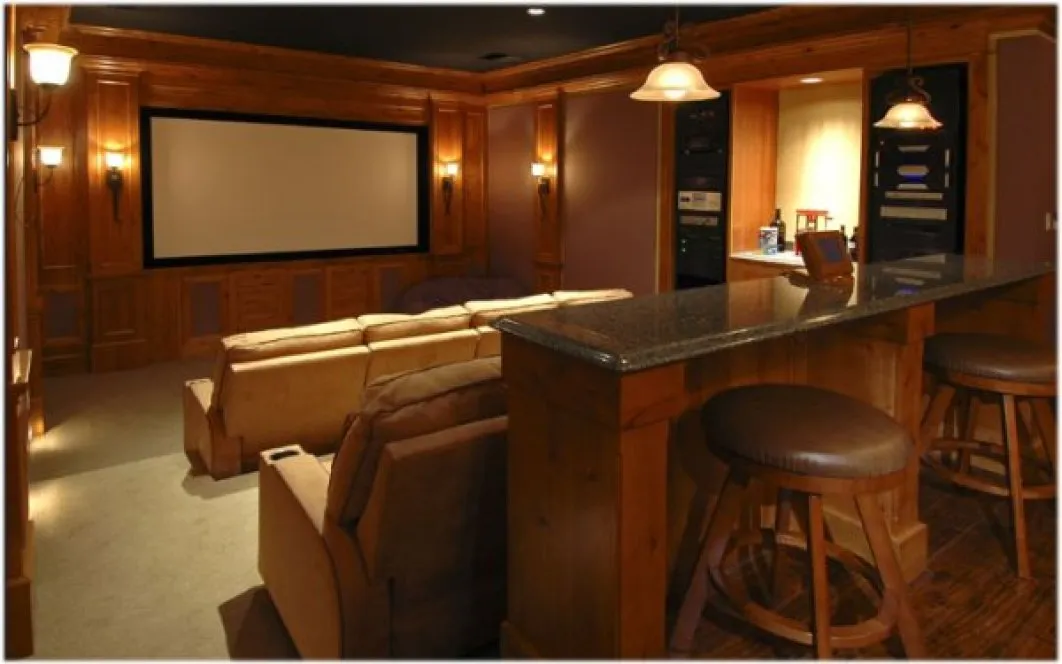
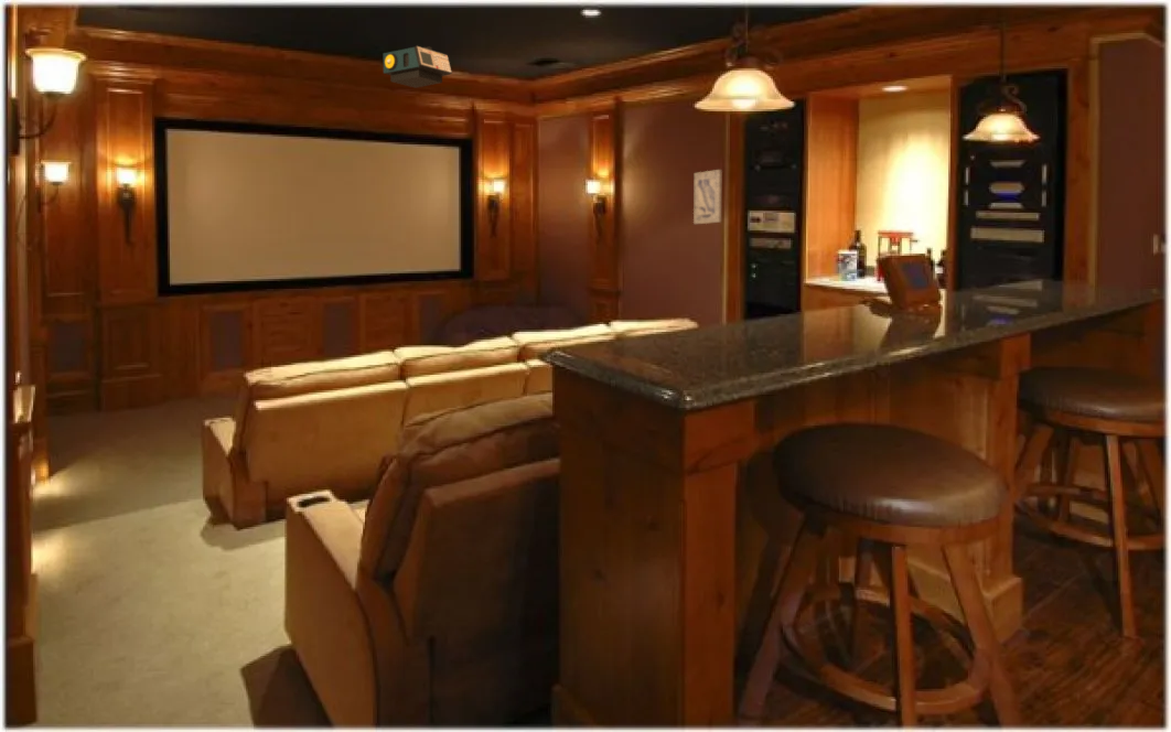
+ projector (417, 64)
+ wall art (707, 197)
